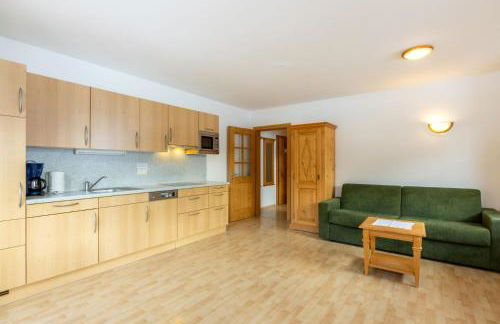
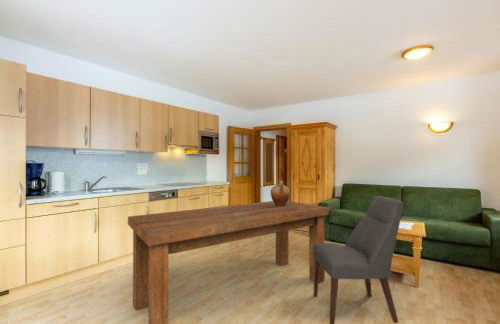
+ chair (357, 252)
+ ceramic jug (280, 191)
+ dining table (237, 240)
